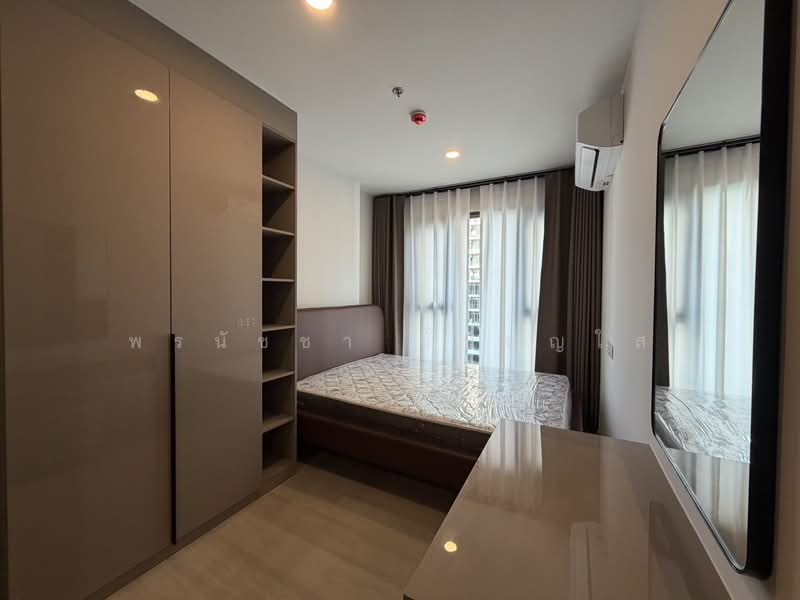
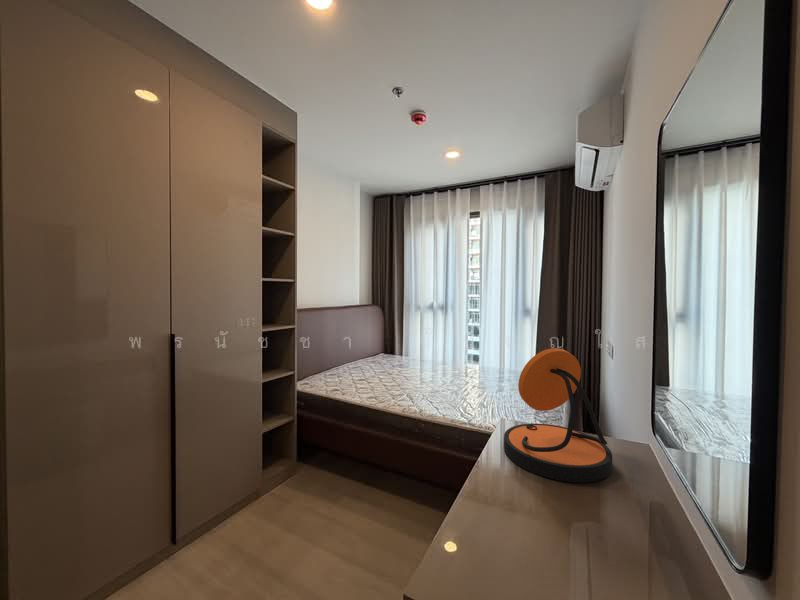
+ desk lamp (555, 402)
